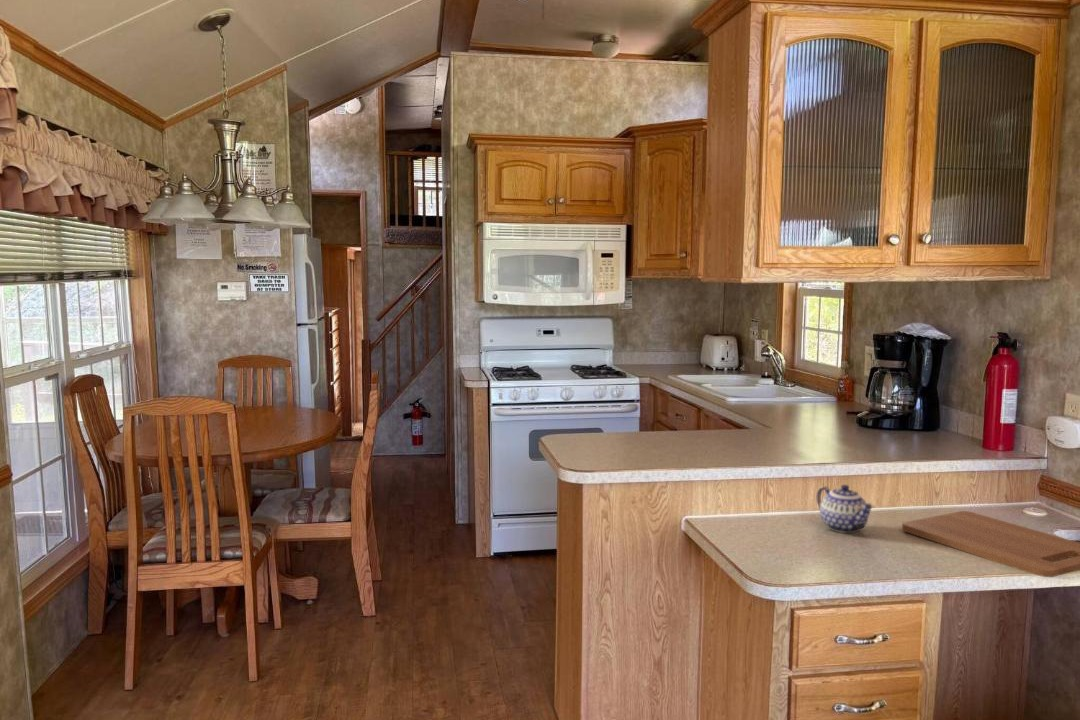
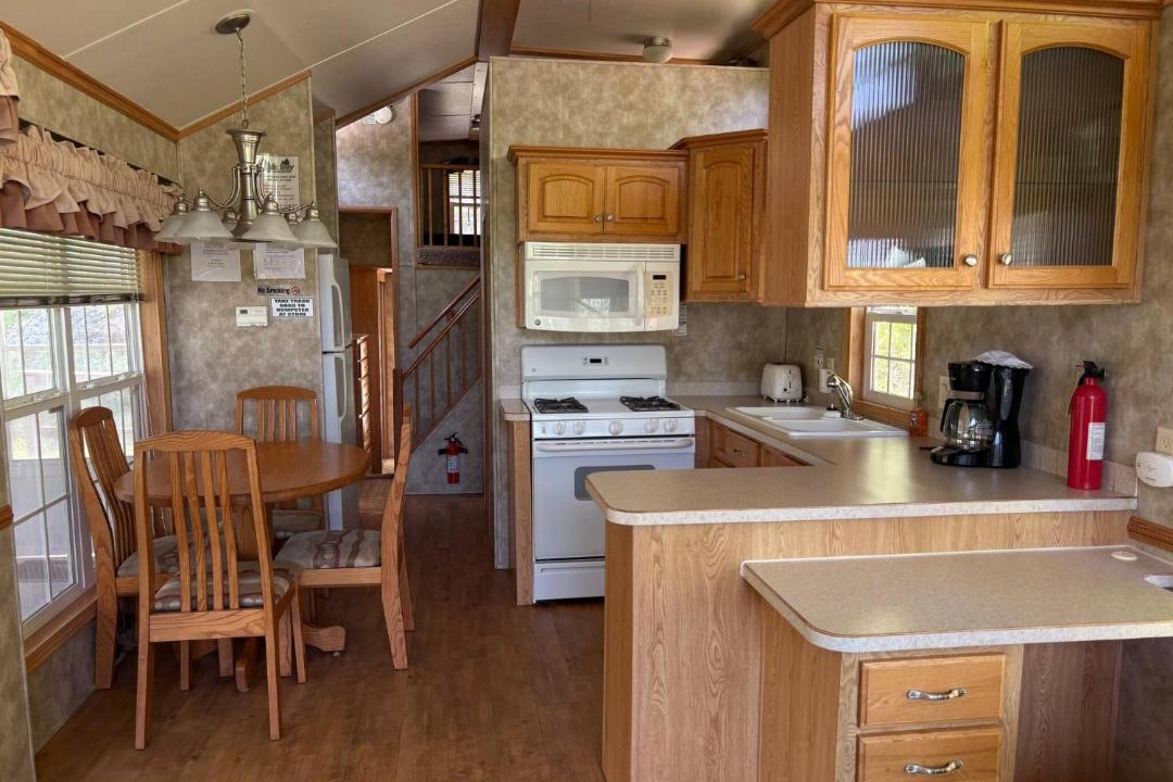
- cutting board (1001, 540)
- teapot (844, 507)
